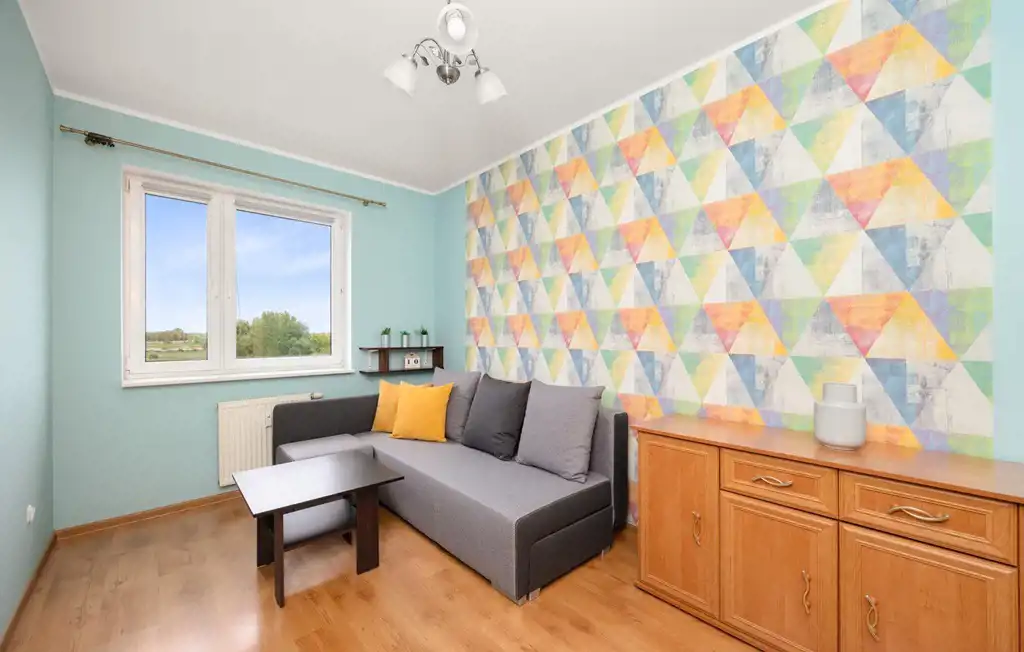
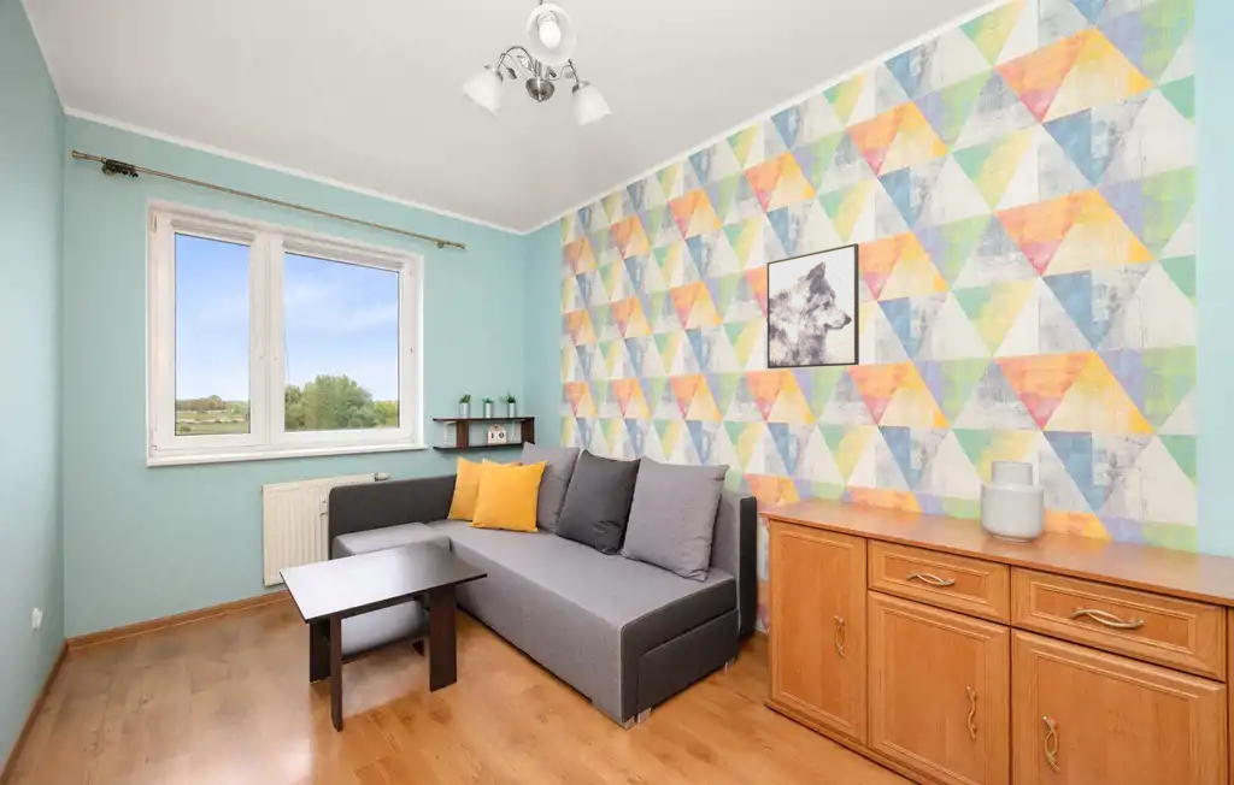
+ wall art (810, 309)
